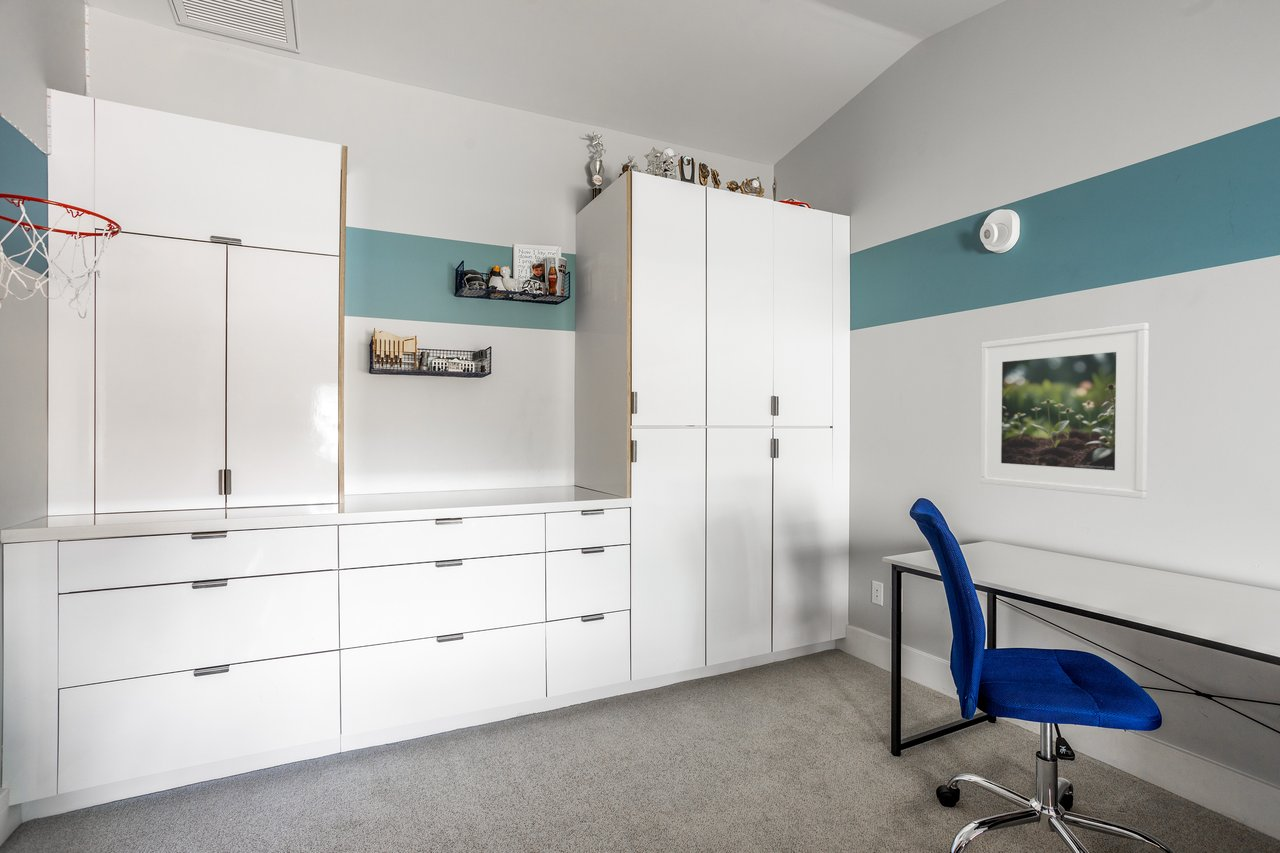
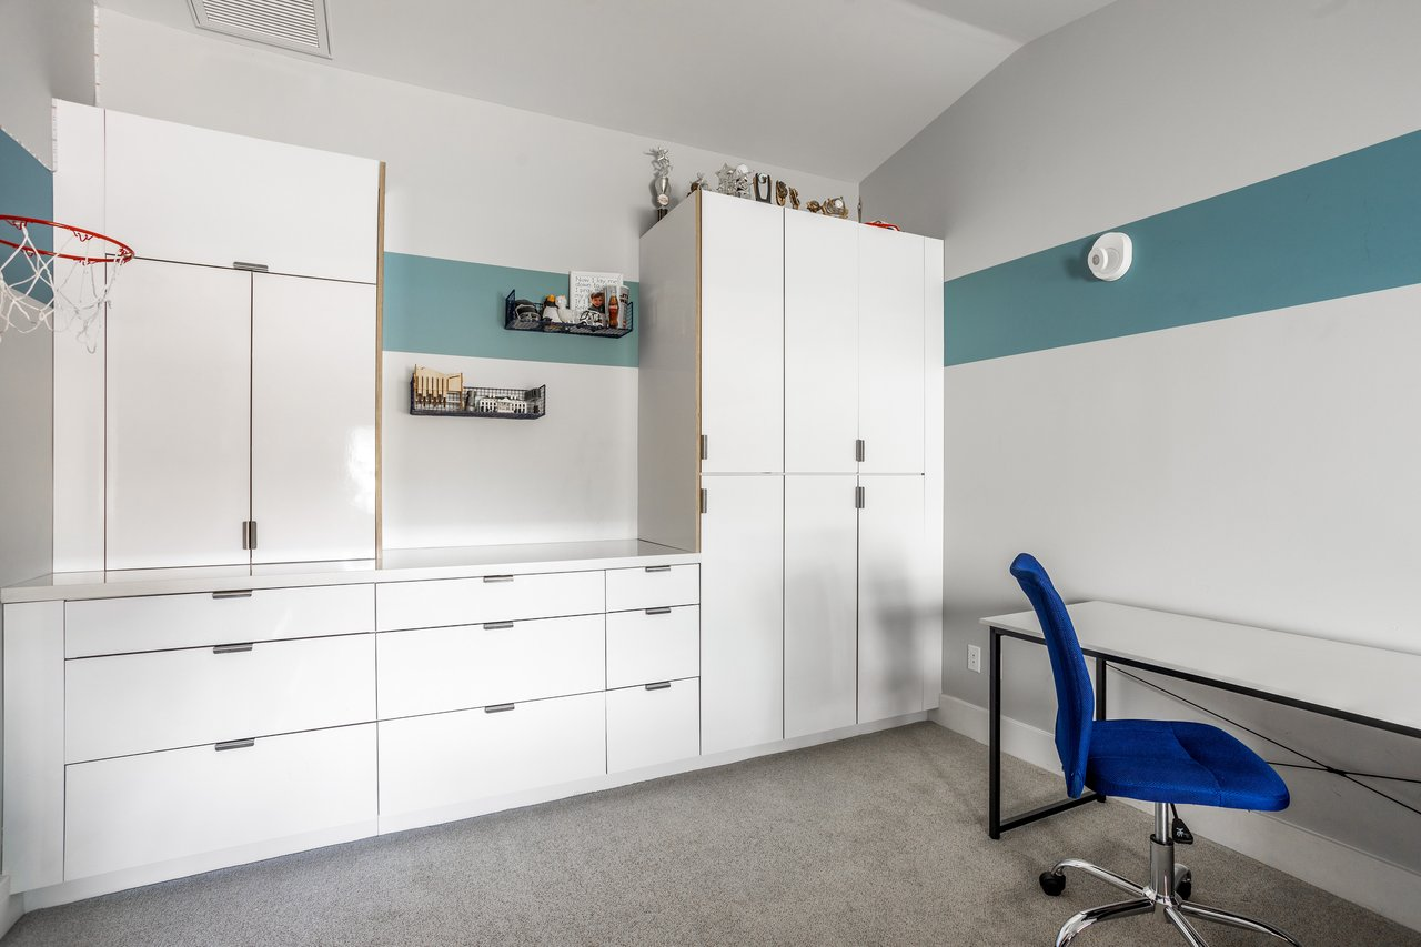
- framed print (1055, 411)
